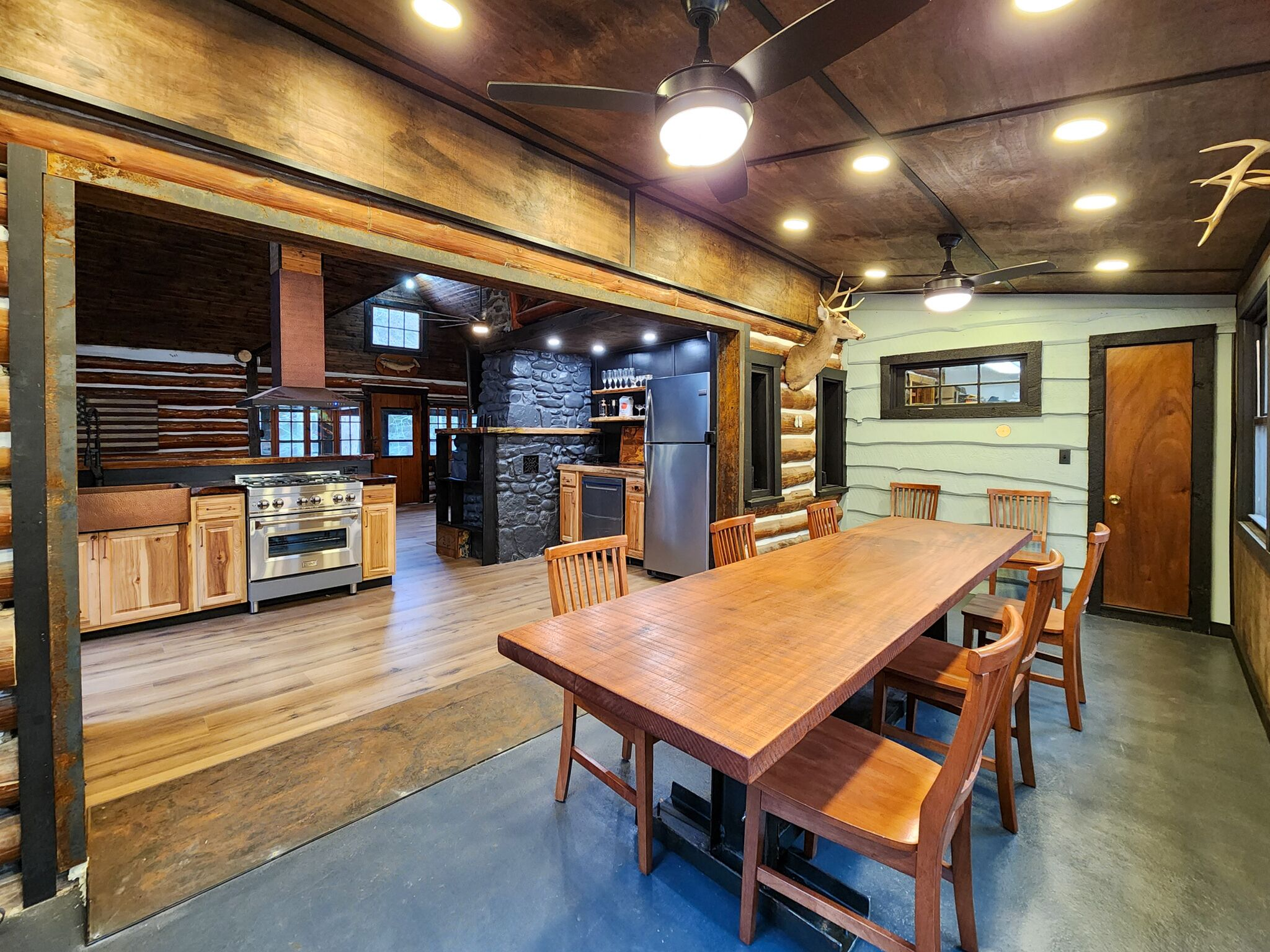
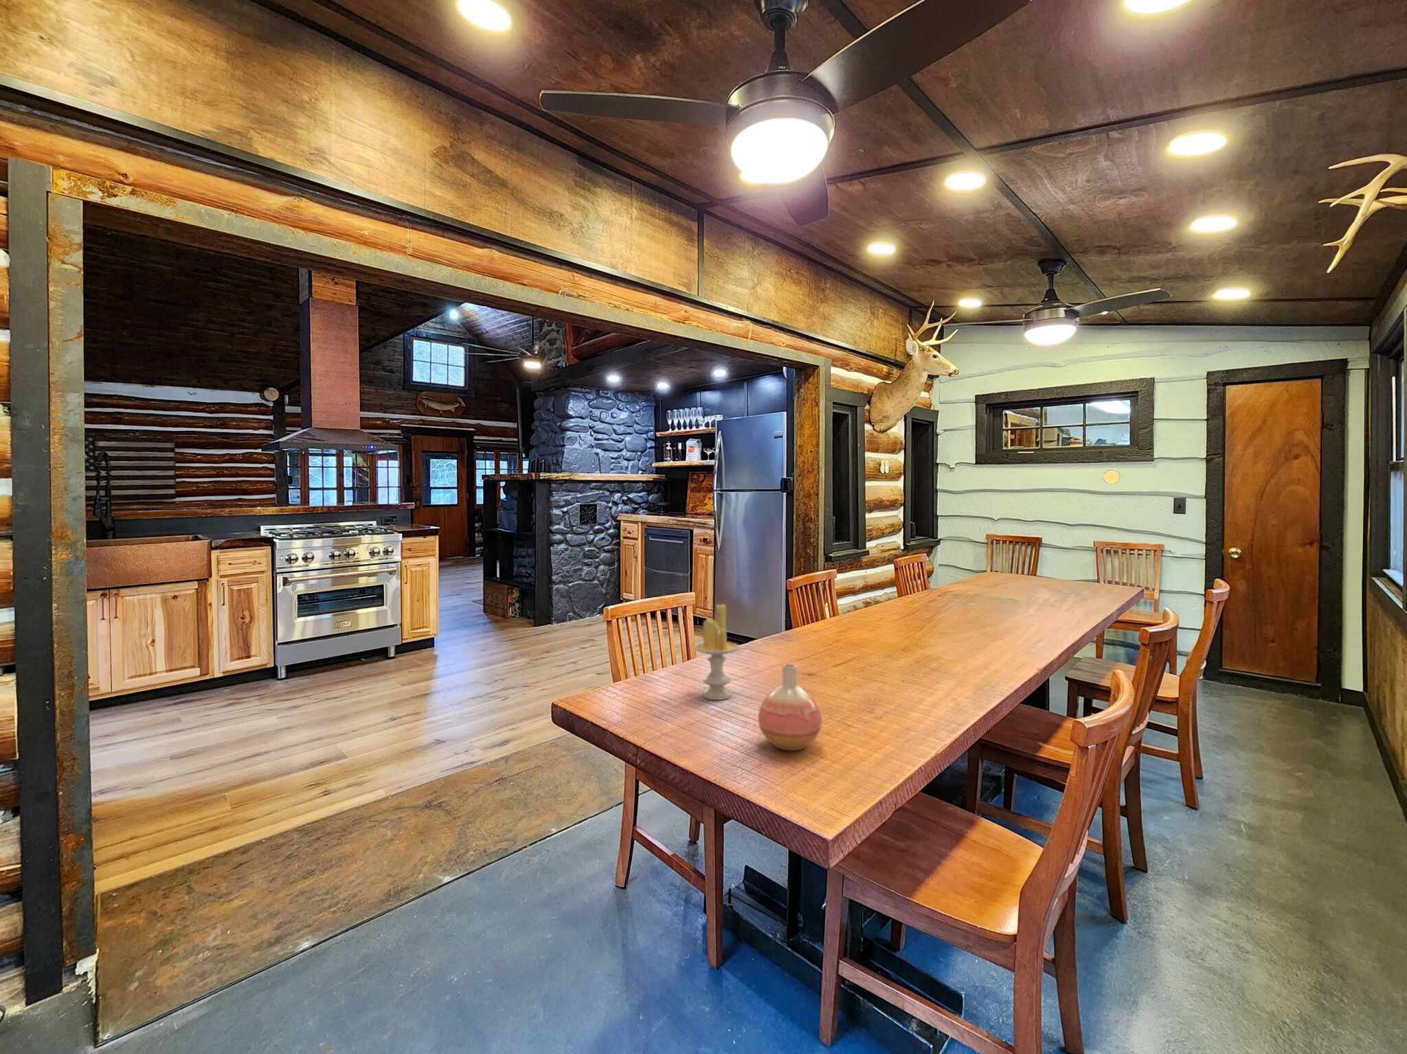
+ vase (790, 705)
+ candle (717, 650)
